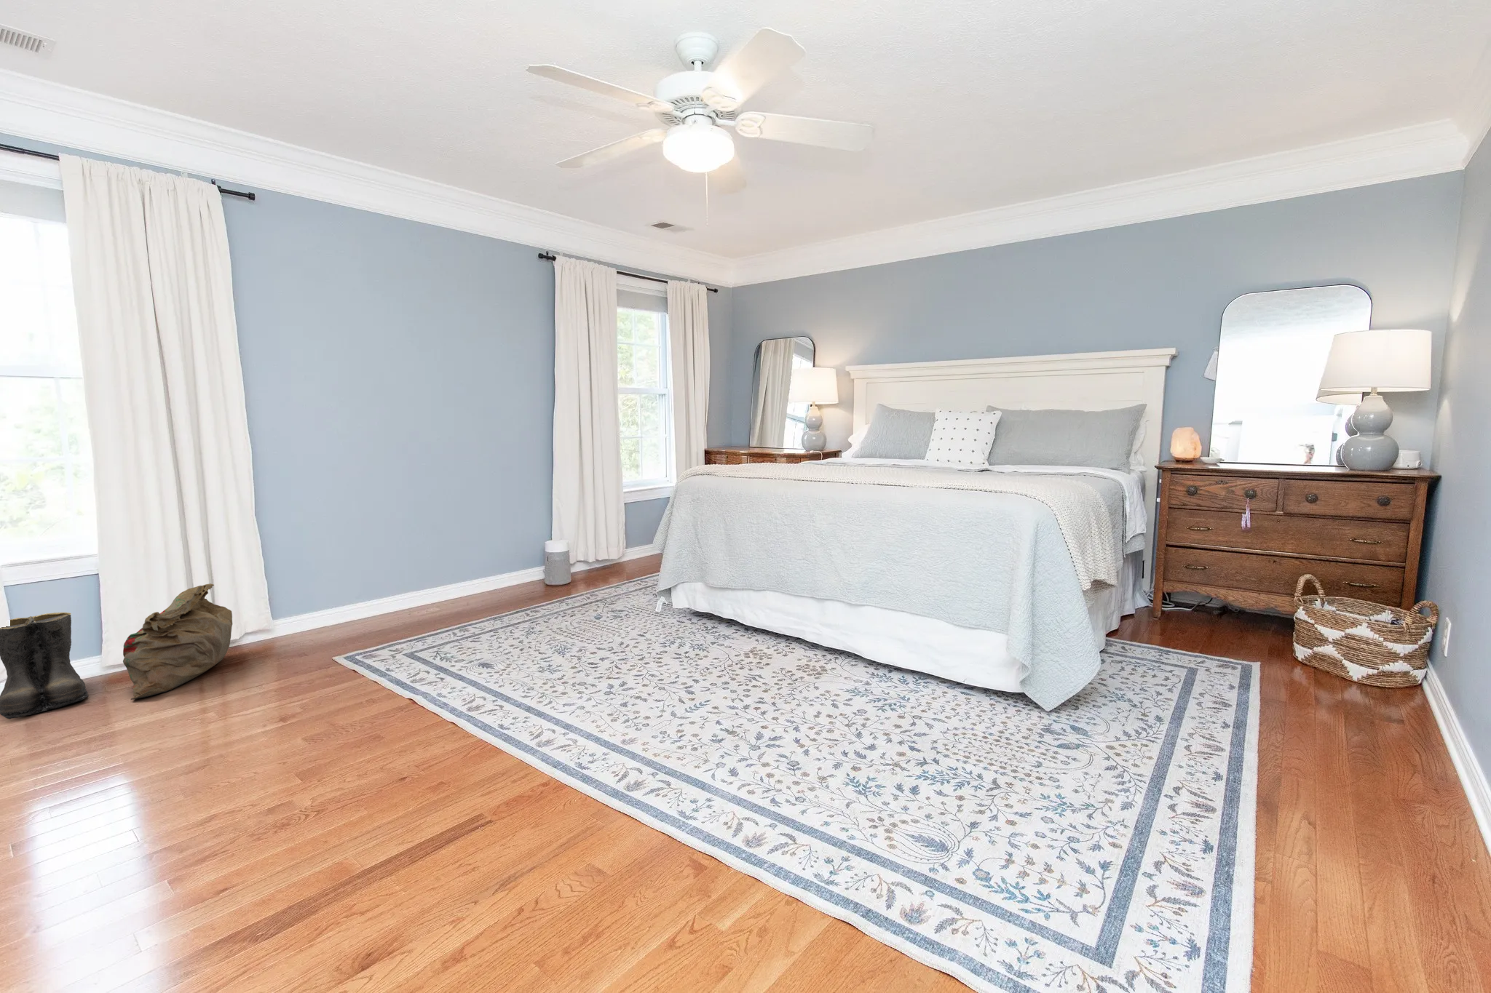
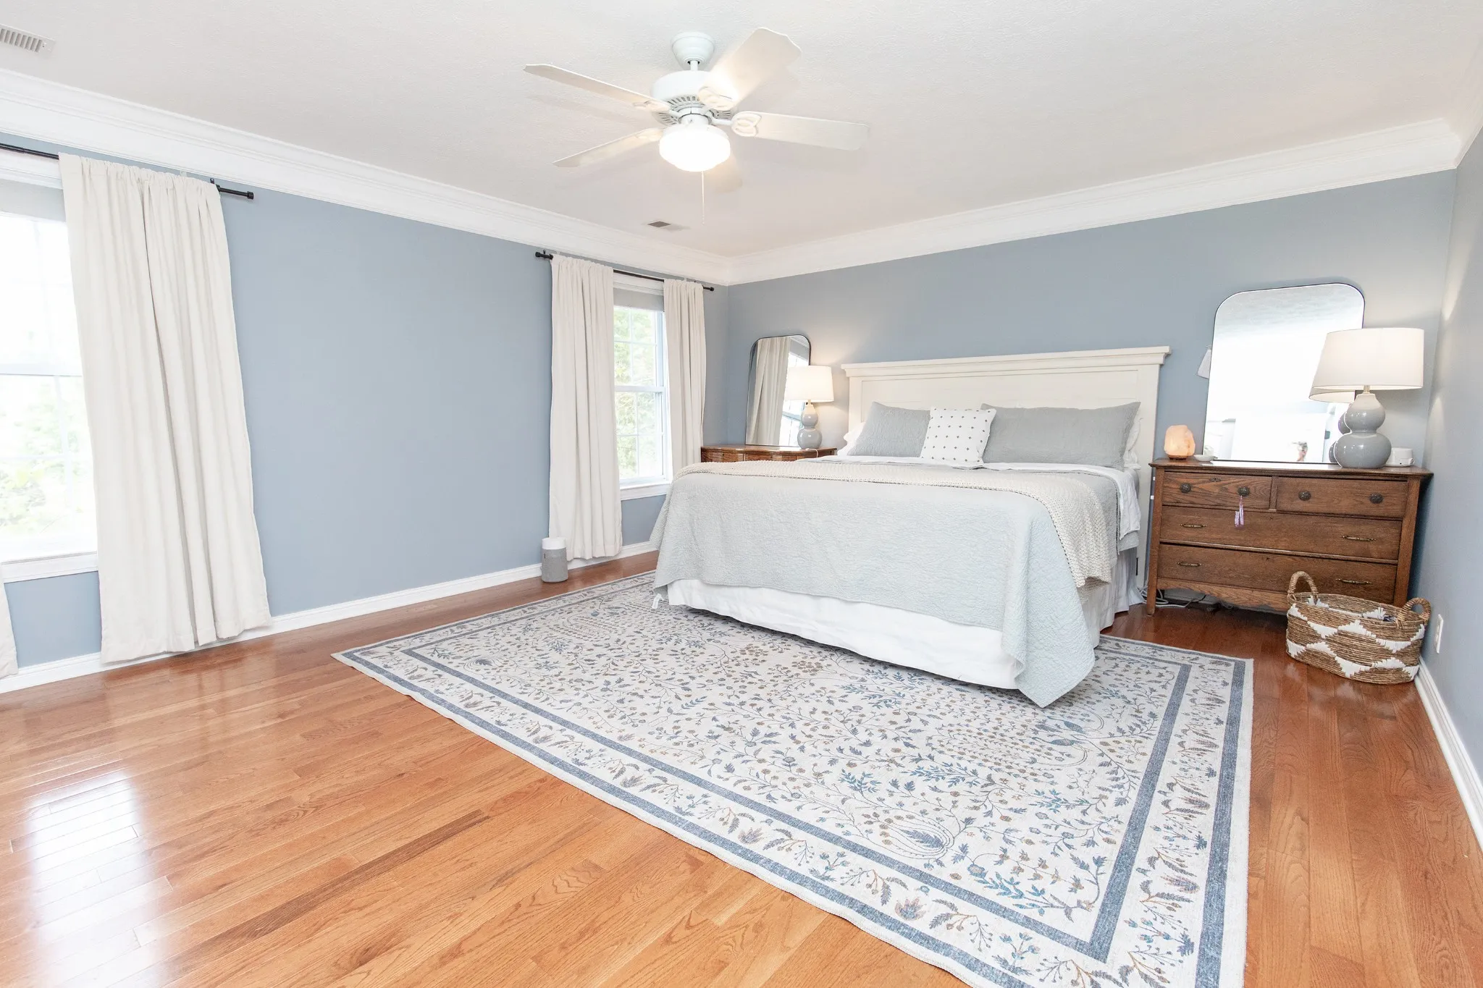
- bag (178, 635)
- boots (37, 661)
